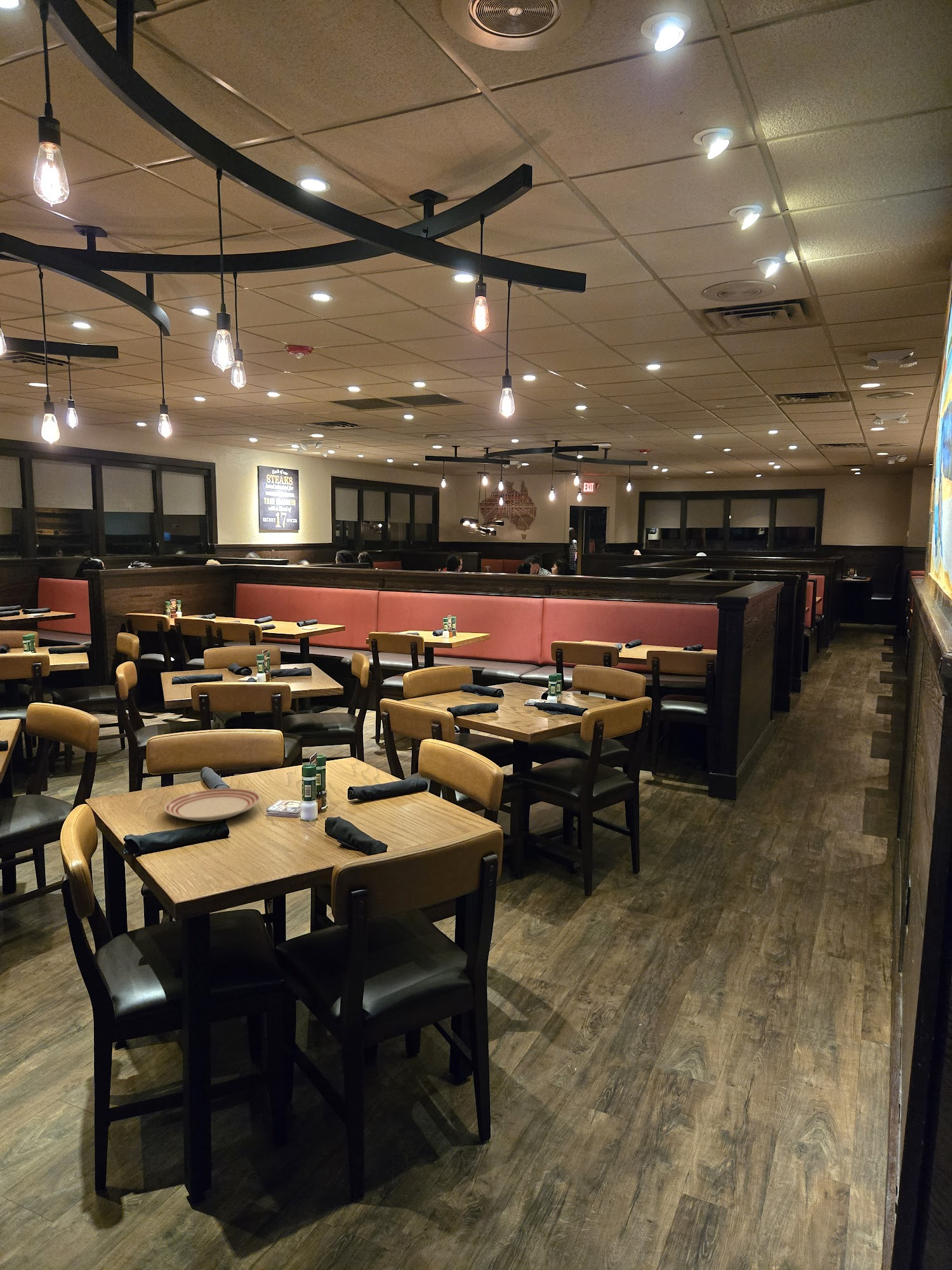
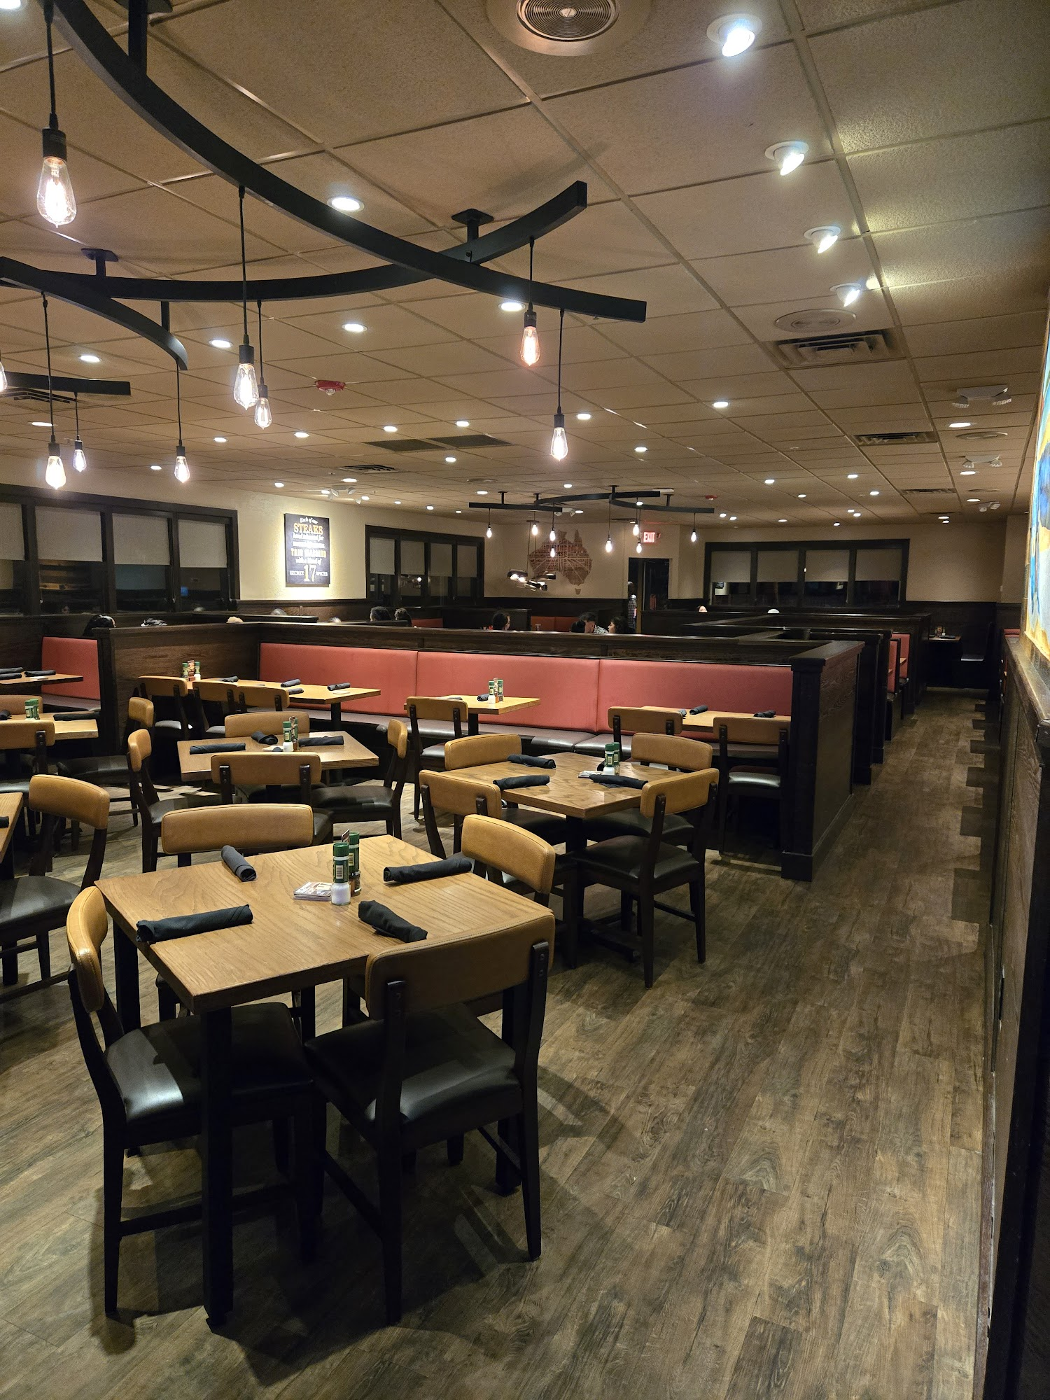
- dinner plate (213, 806)
